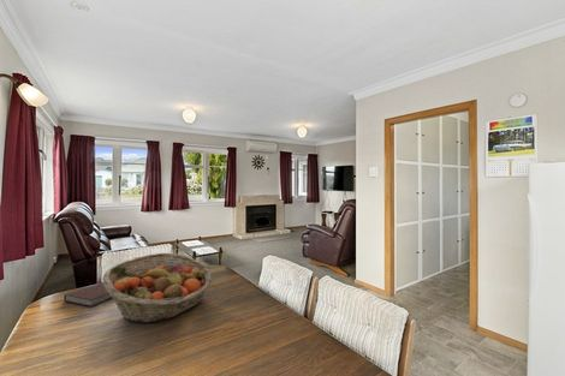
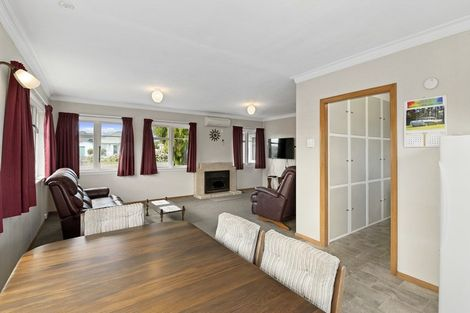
- fruit basket (162, 282)
- notebook (102, 291)
